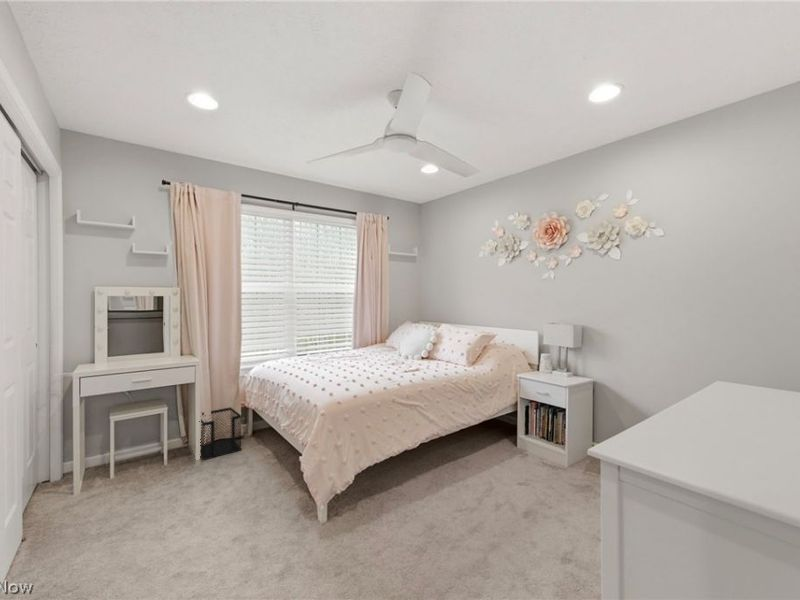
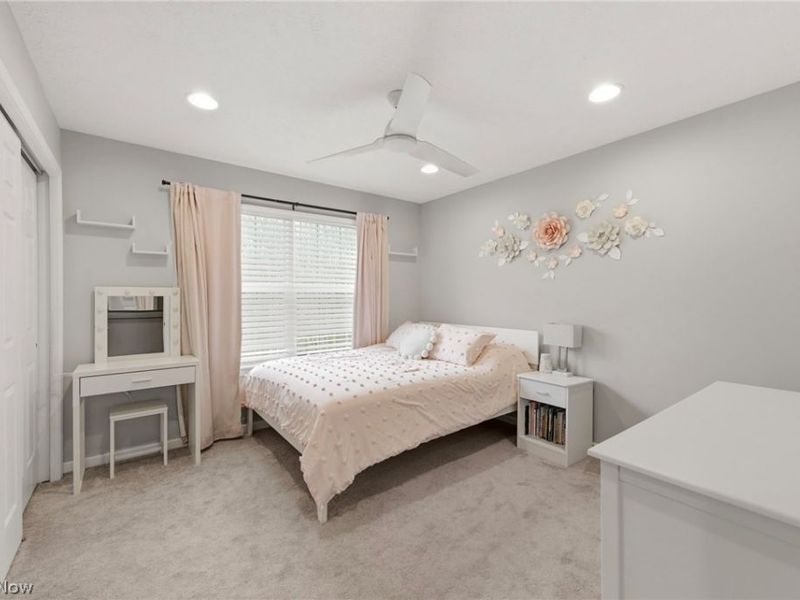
- wastebasket (217, 431)
